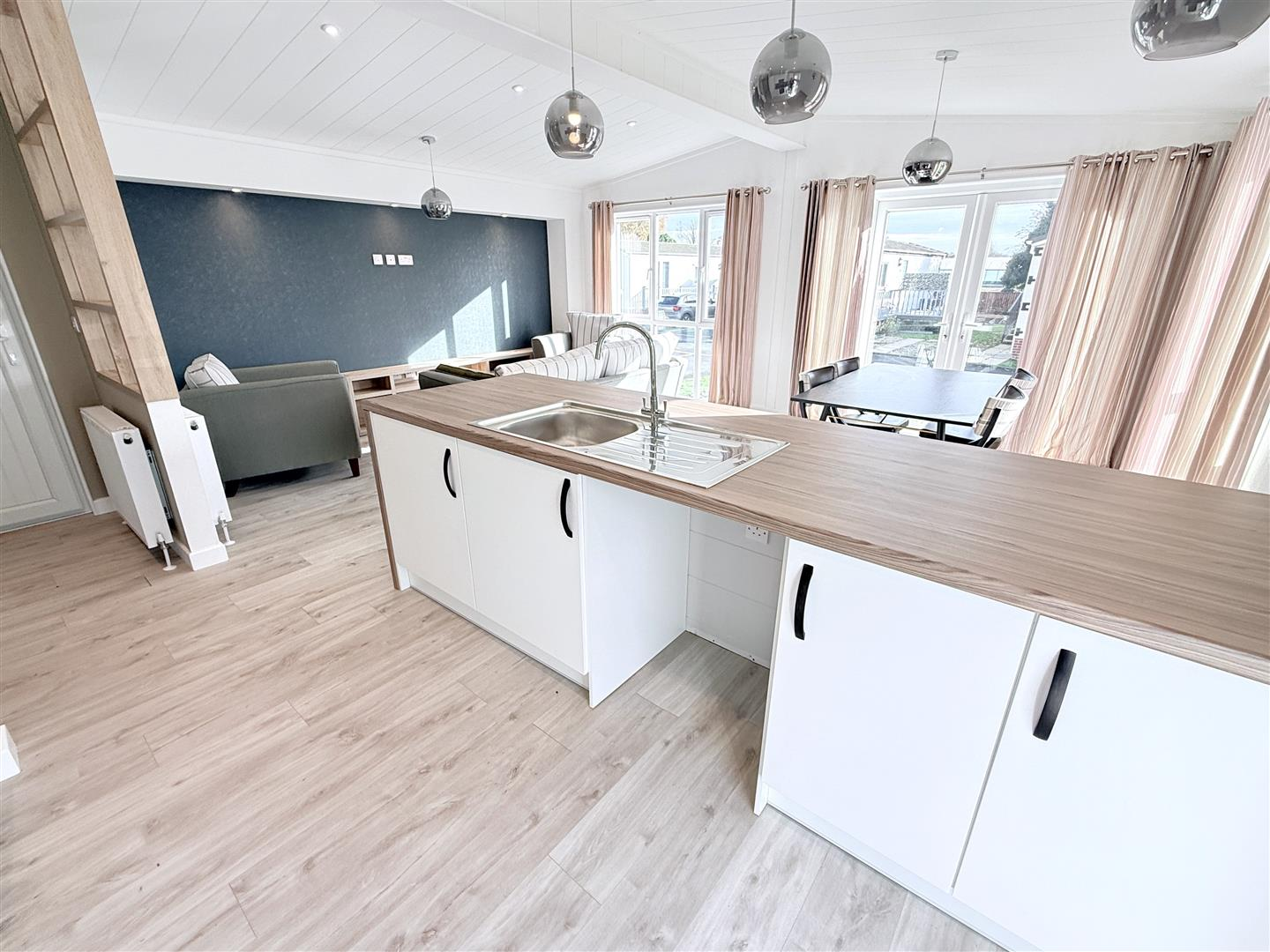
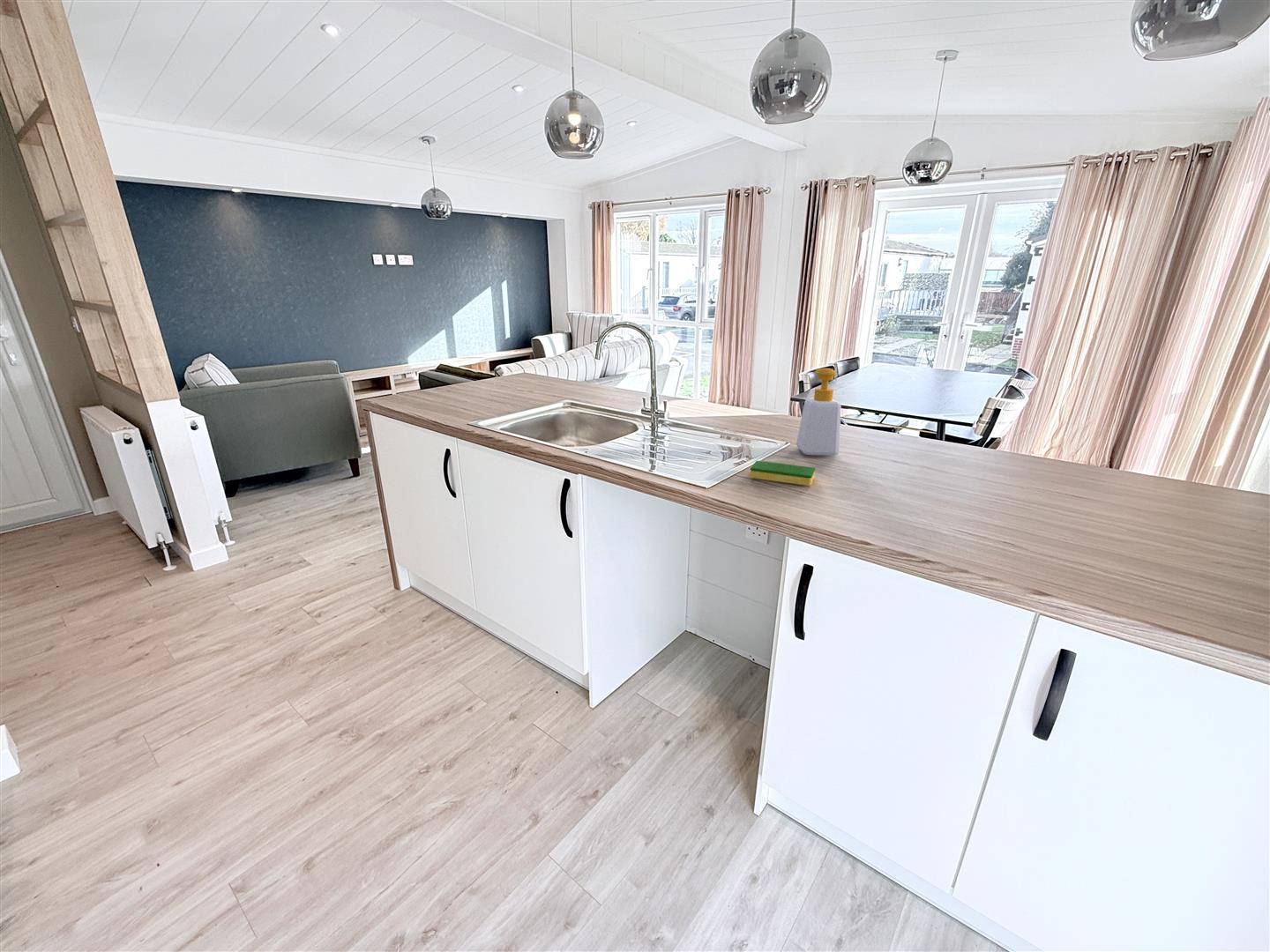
+ dish sponge (782, 472)
+ soap bottle (818, 409)
